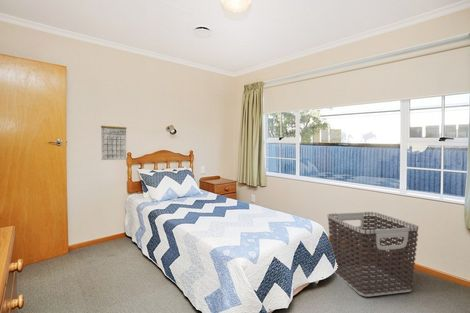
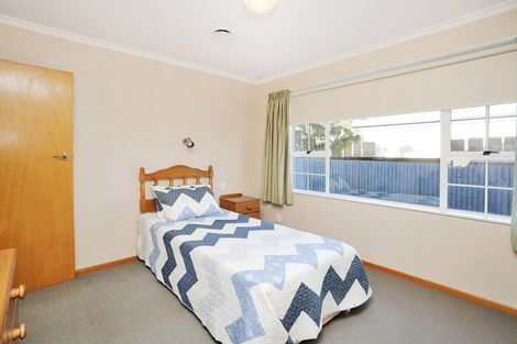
- clothes hamper (368, 249)
- calendar (114, 139)
